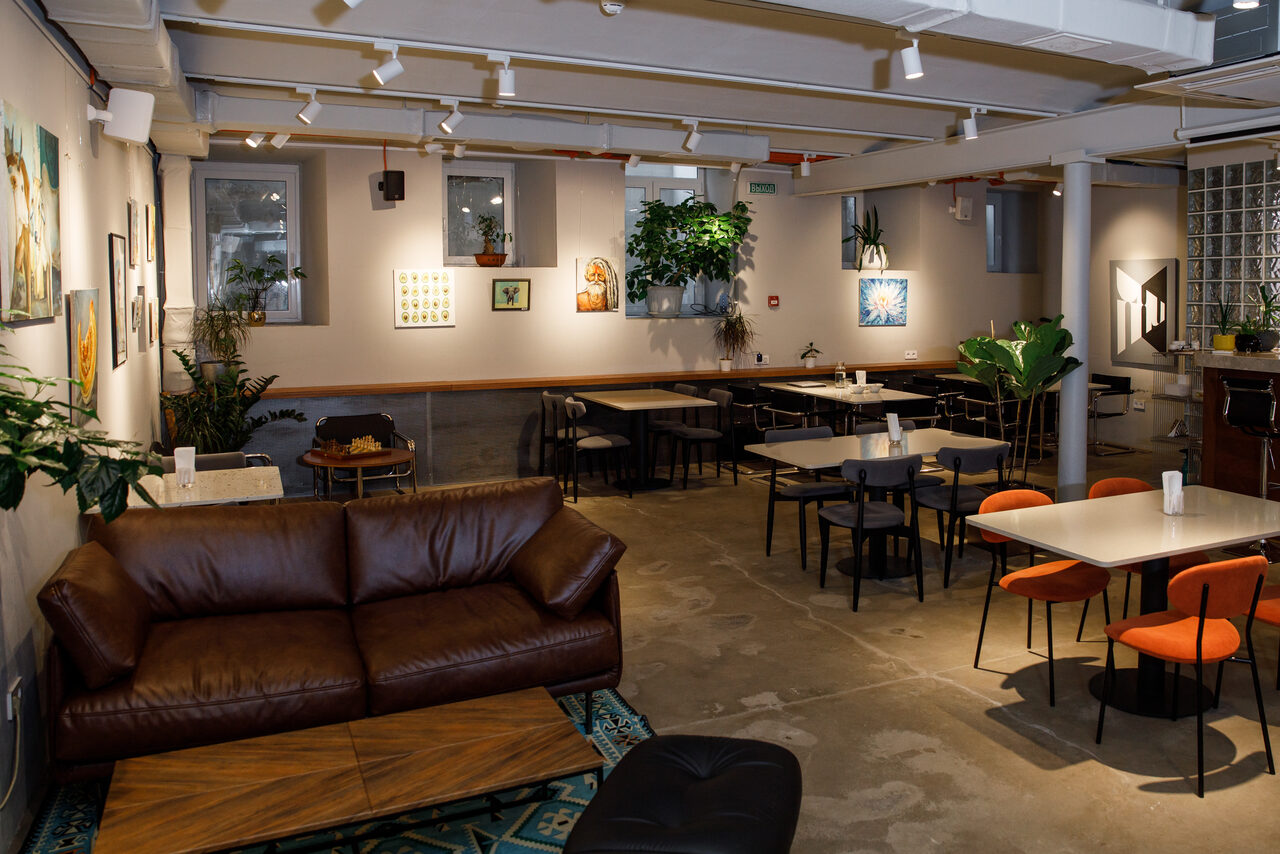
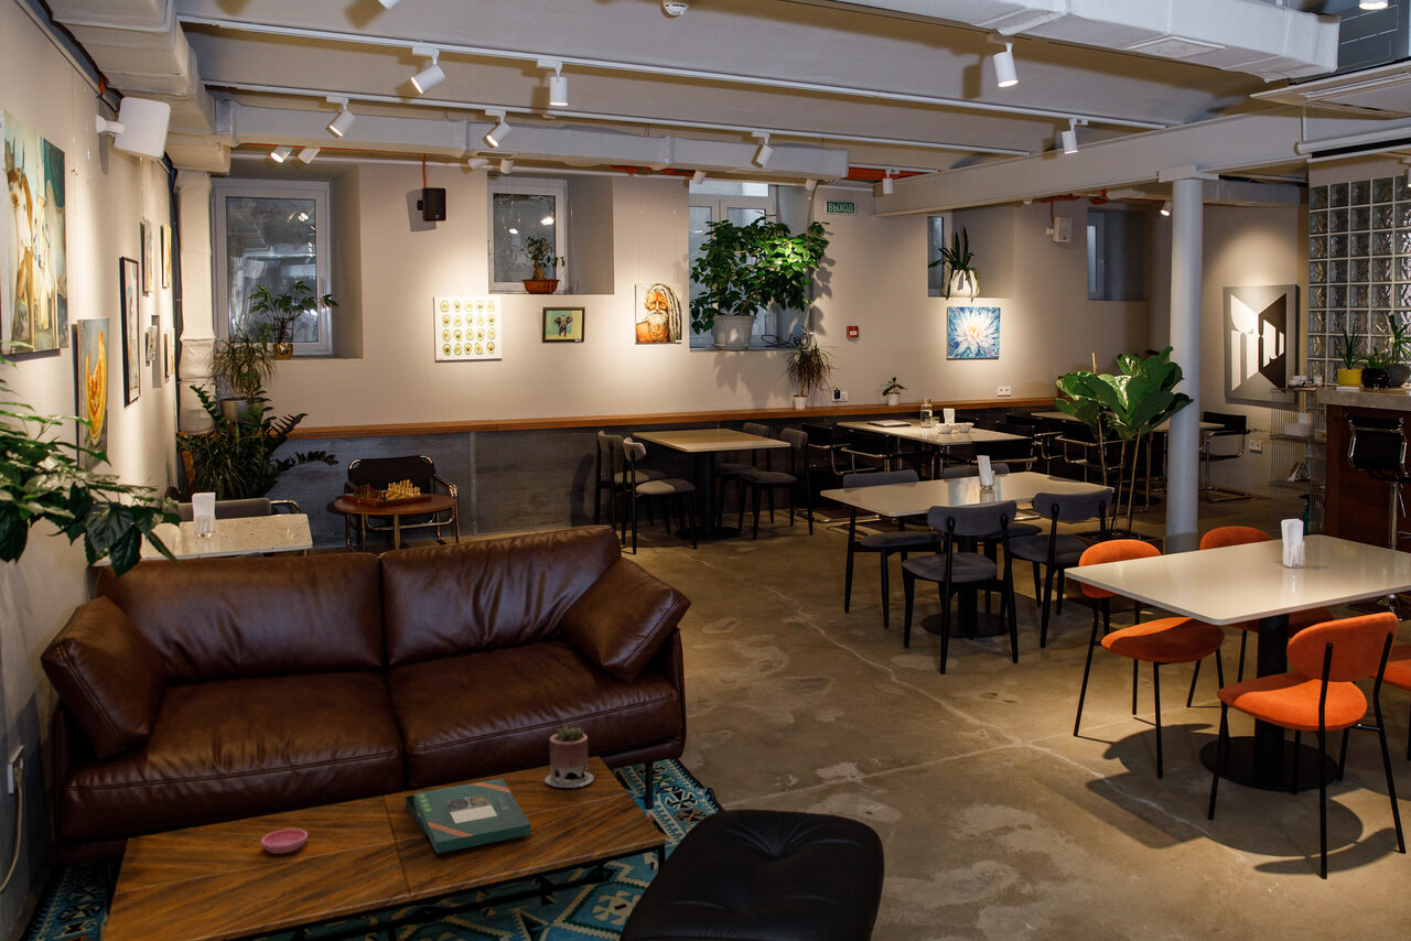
+ board game (465, 807)
+ saucer (284, 842)
+ succulent planter (569, 753)
